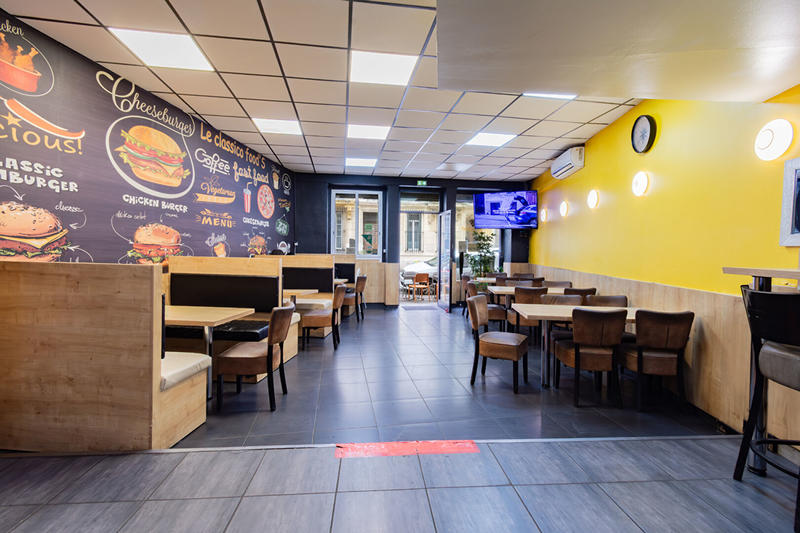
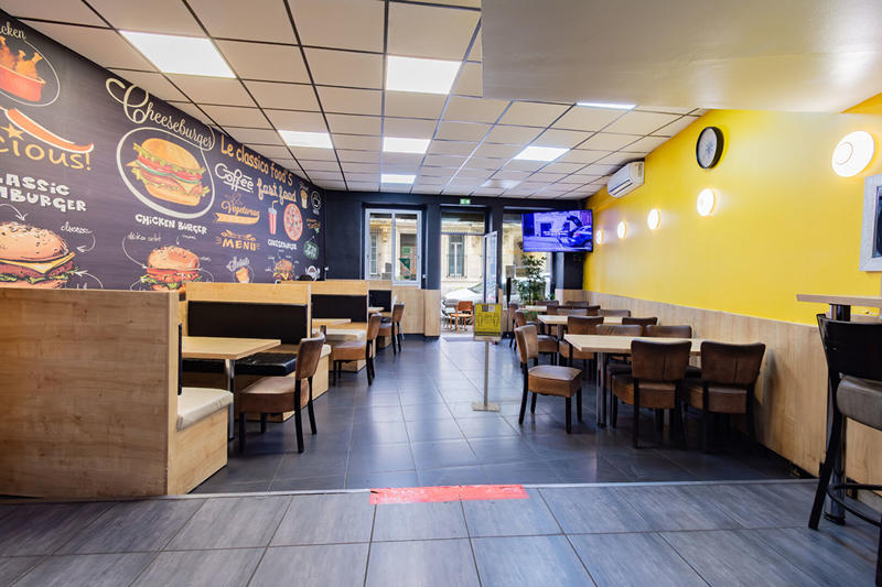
+ sign stand (486, 355)
